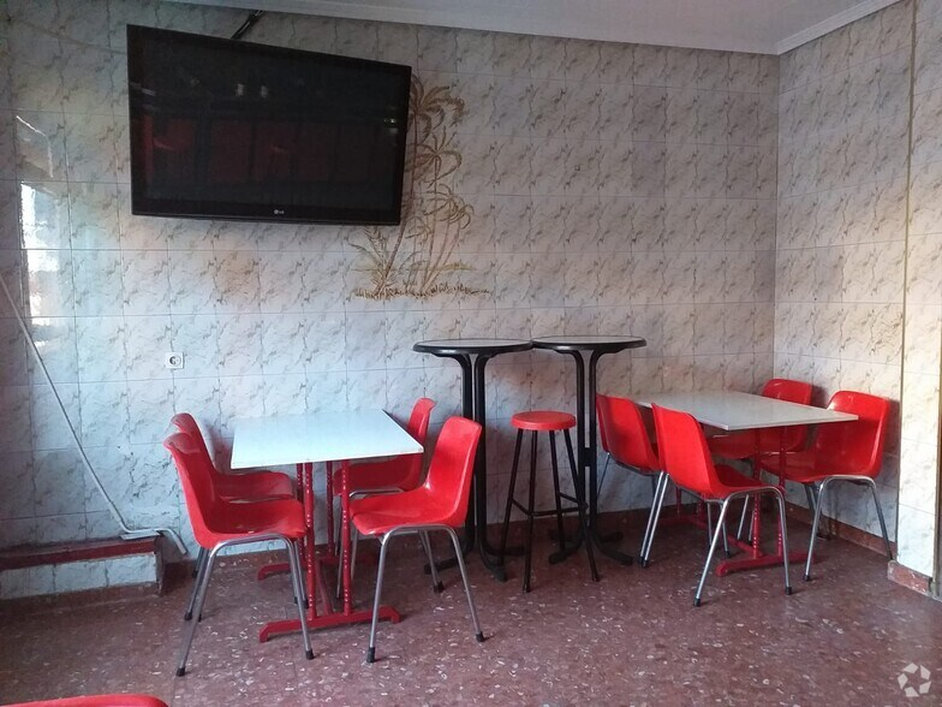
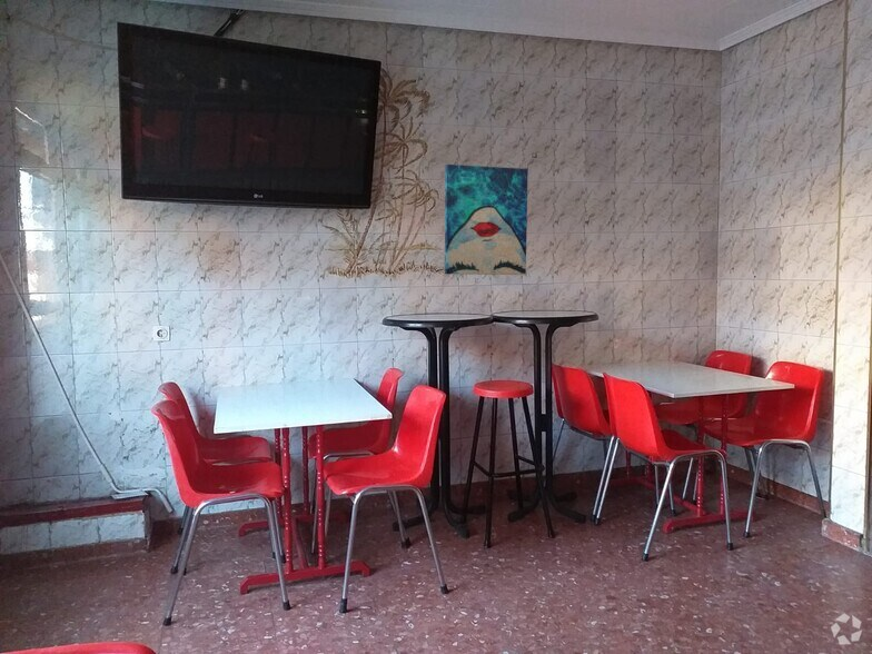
+ wall art (486, 220)
